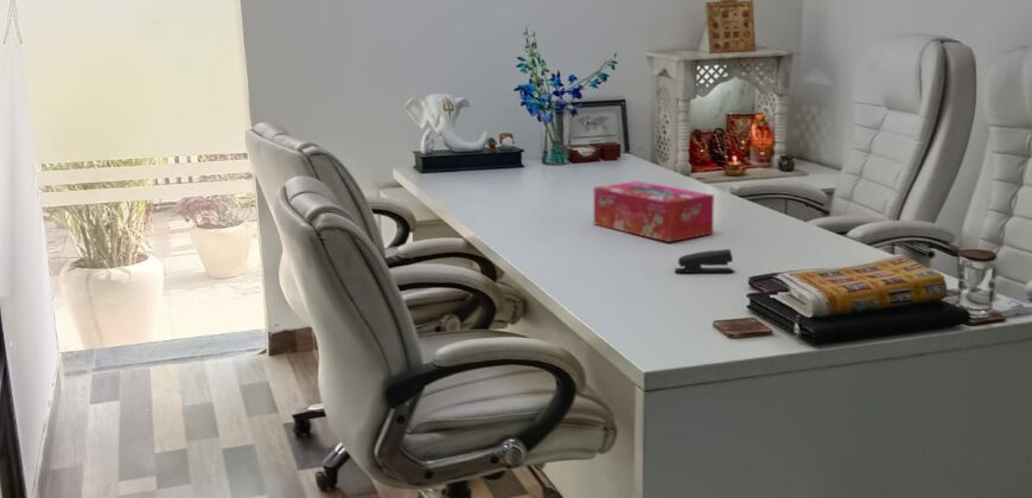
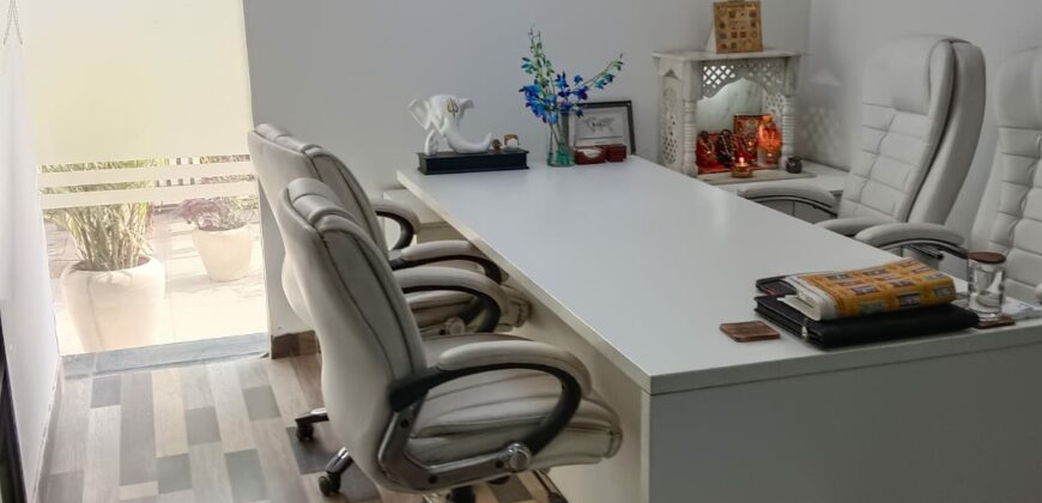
- stapler (703, 260)
- tissue box (651, 210)
